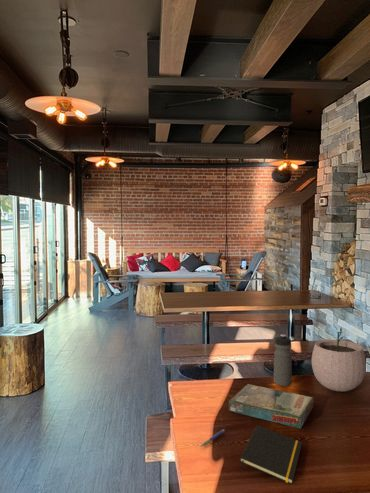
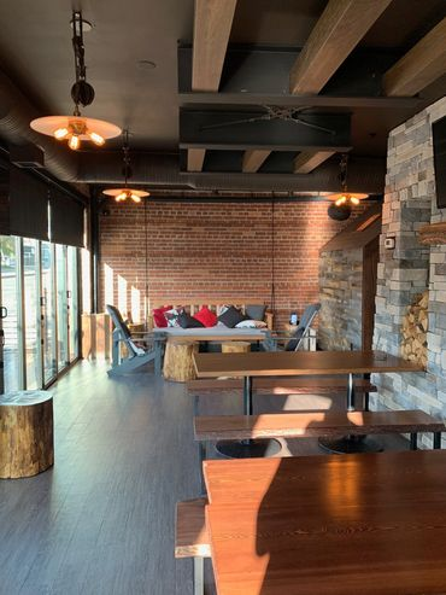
- notepad (272, 451)
- board game (271, 403)
- plant pot (338, 357)
- water bottle (282, 358)
- pen (212, 438)
